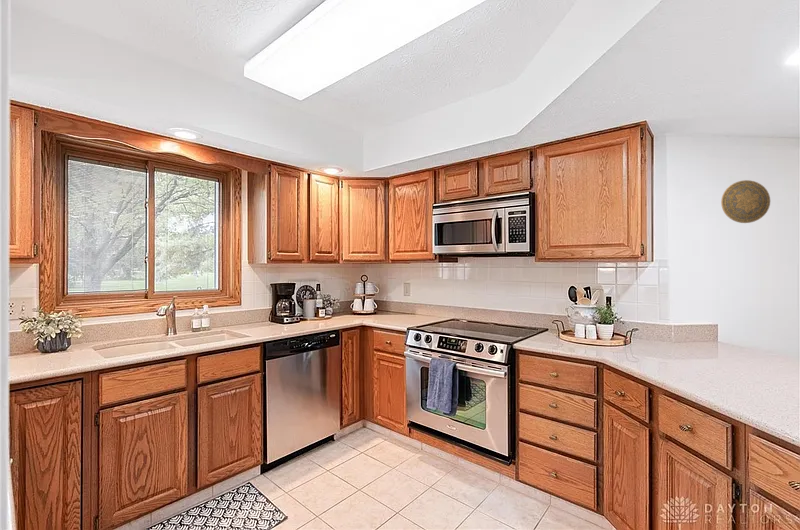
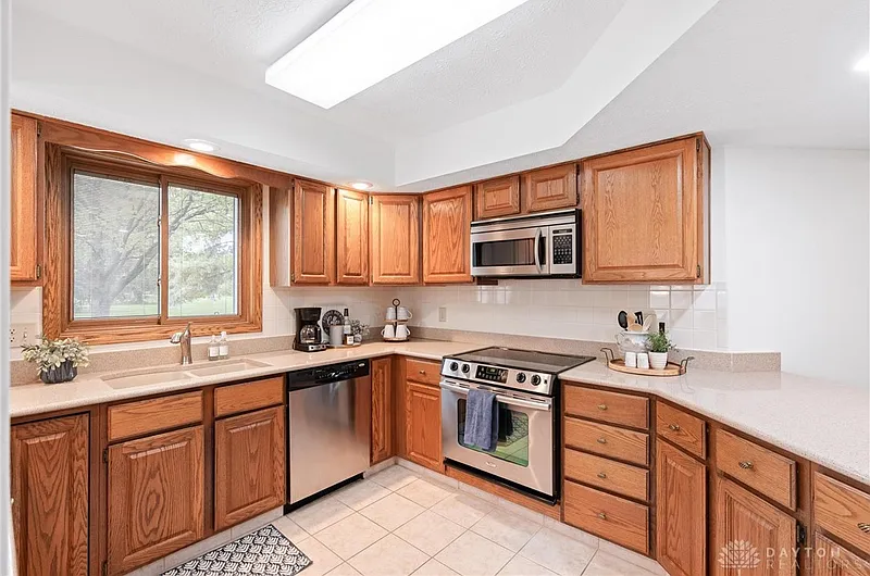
- decorative plate (746, 201)
